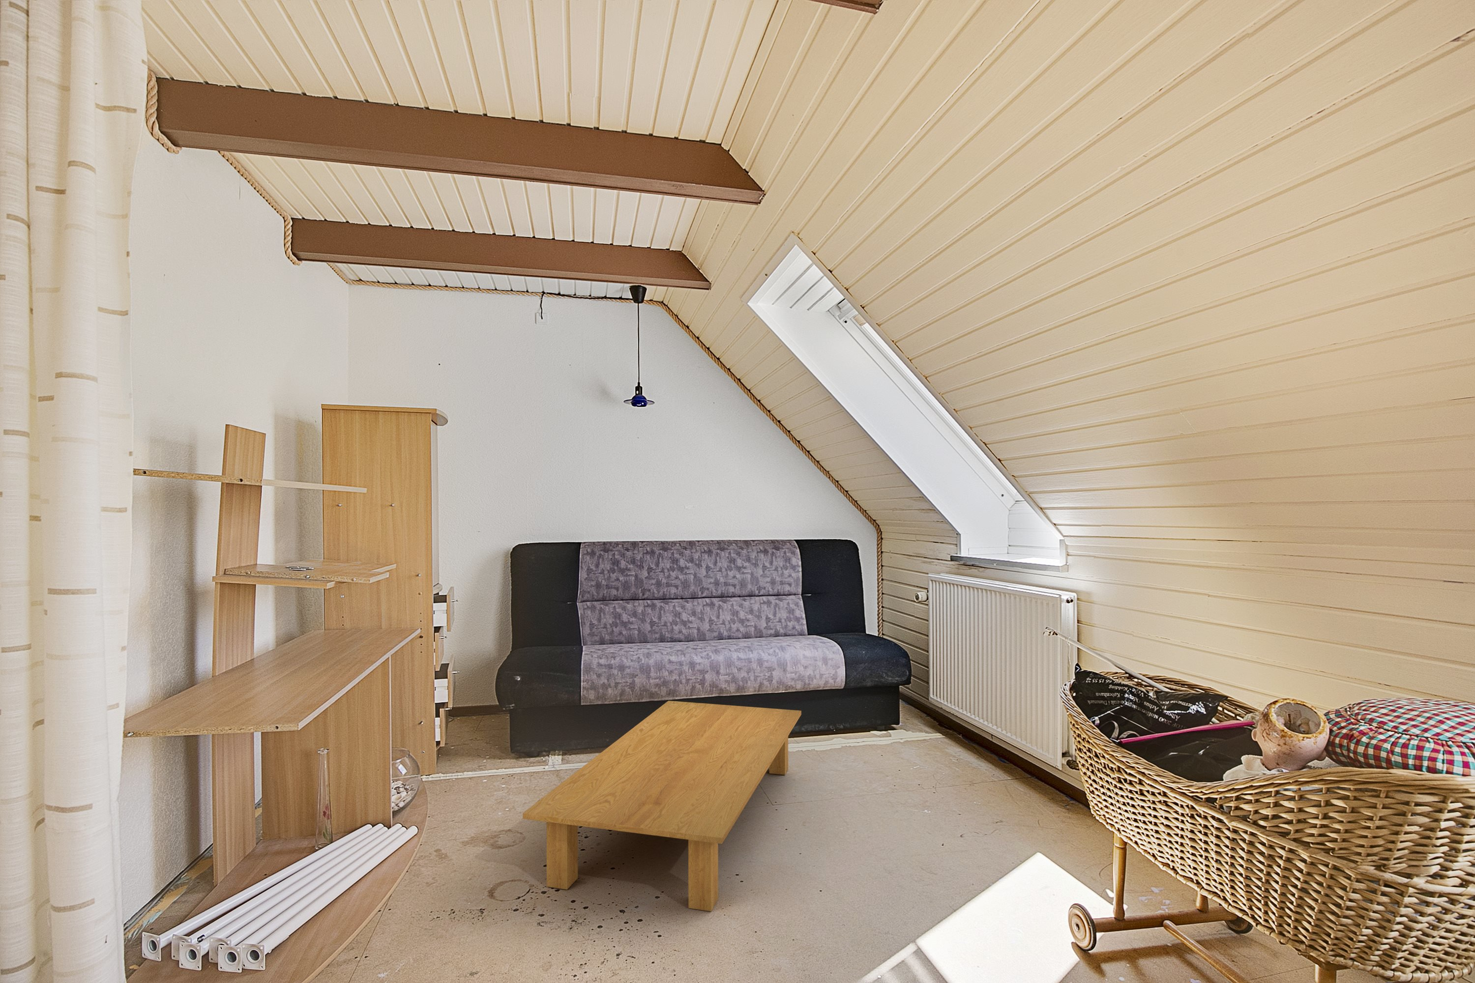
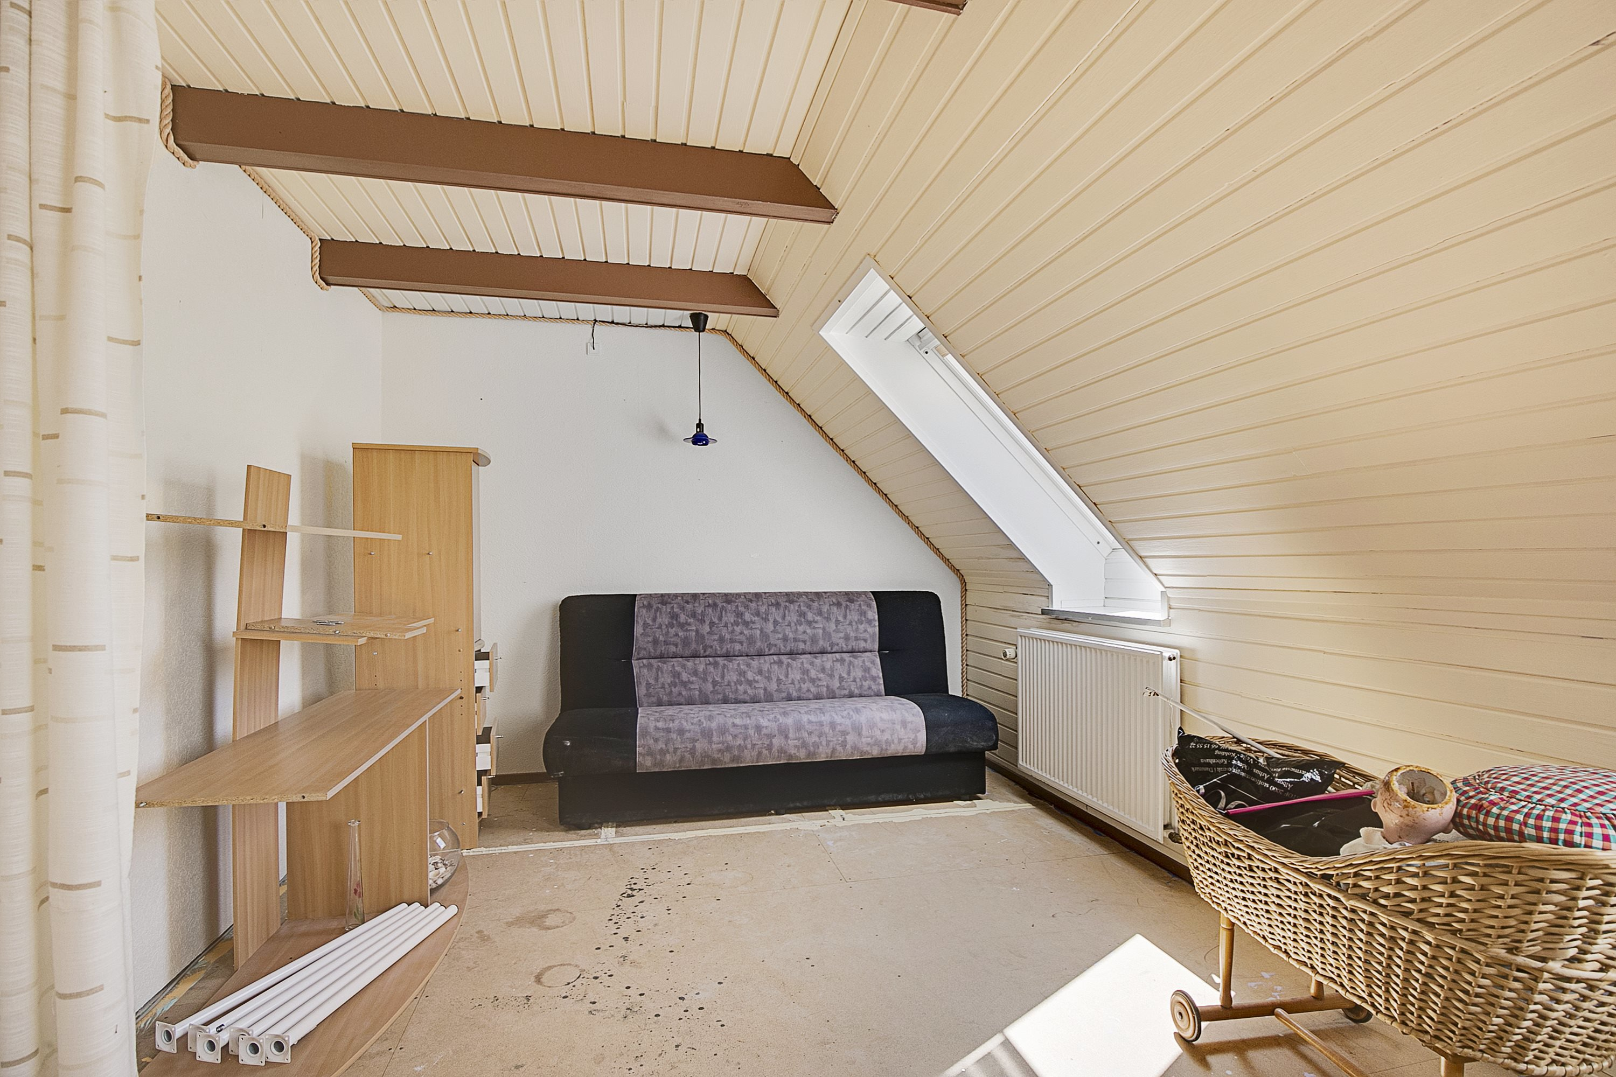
- coffee table (688, 784)
